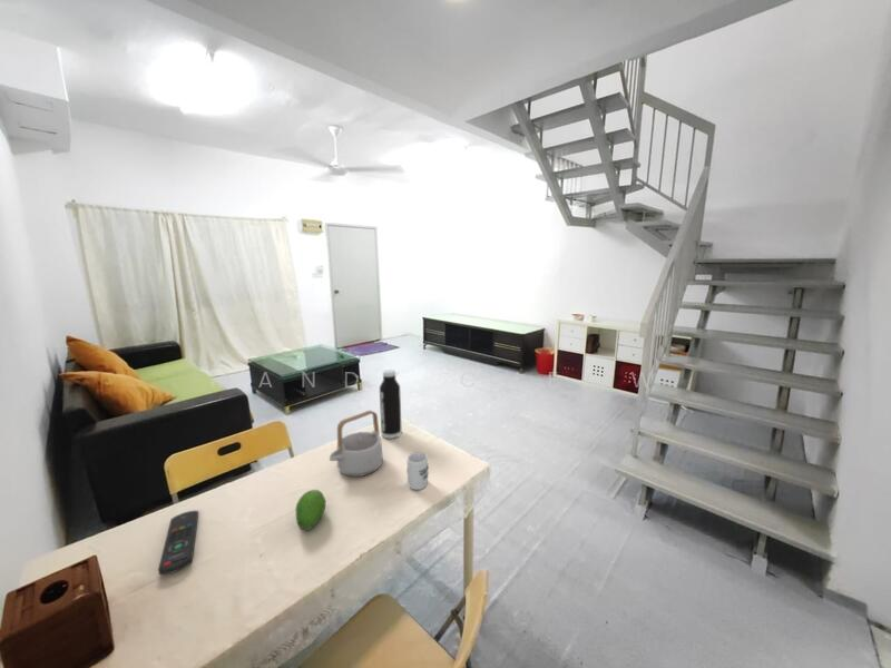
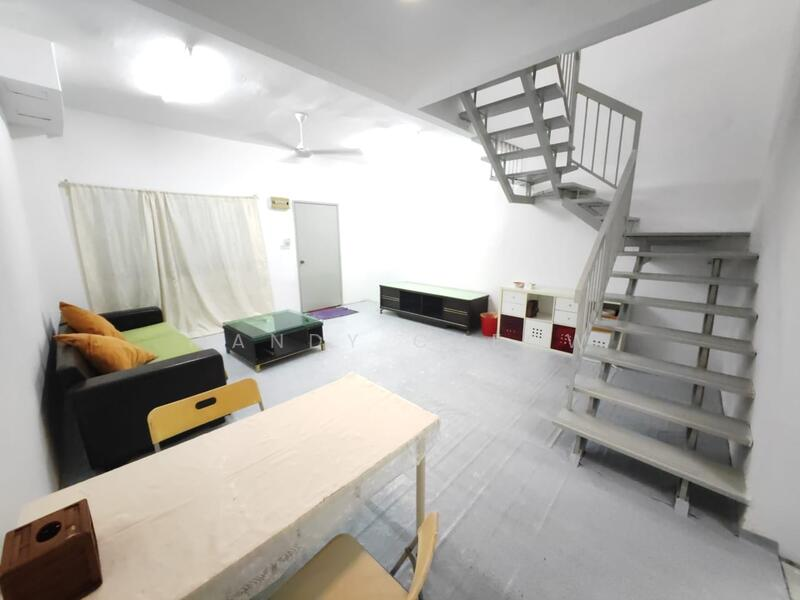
- teapot (355, 442)
- water bottle (390, 402)
- remote control (180, 539)
- cup (418, 470)
- fruit (311, 509)
